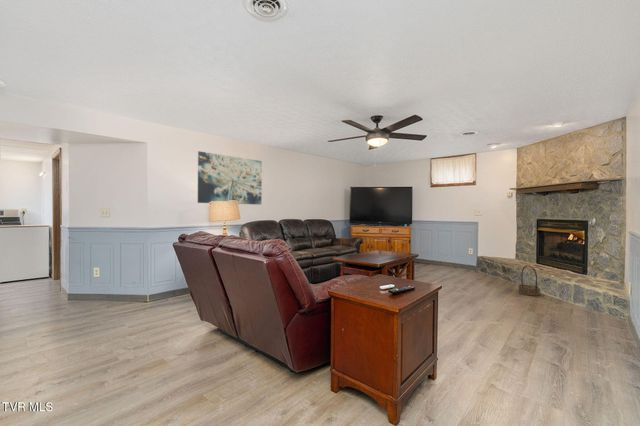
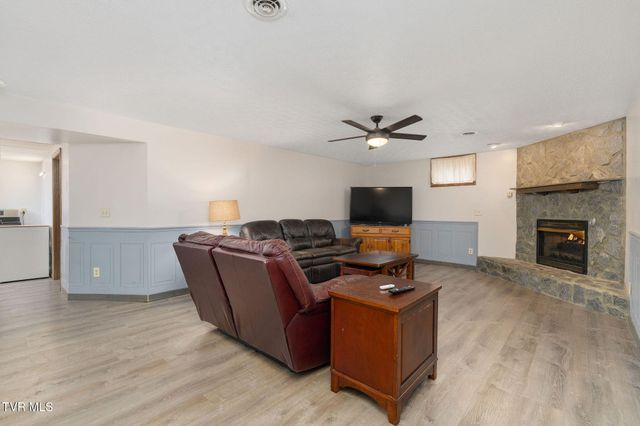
- basket (529, 285)
- wall art (232, 180)
